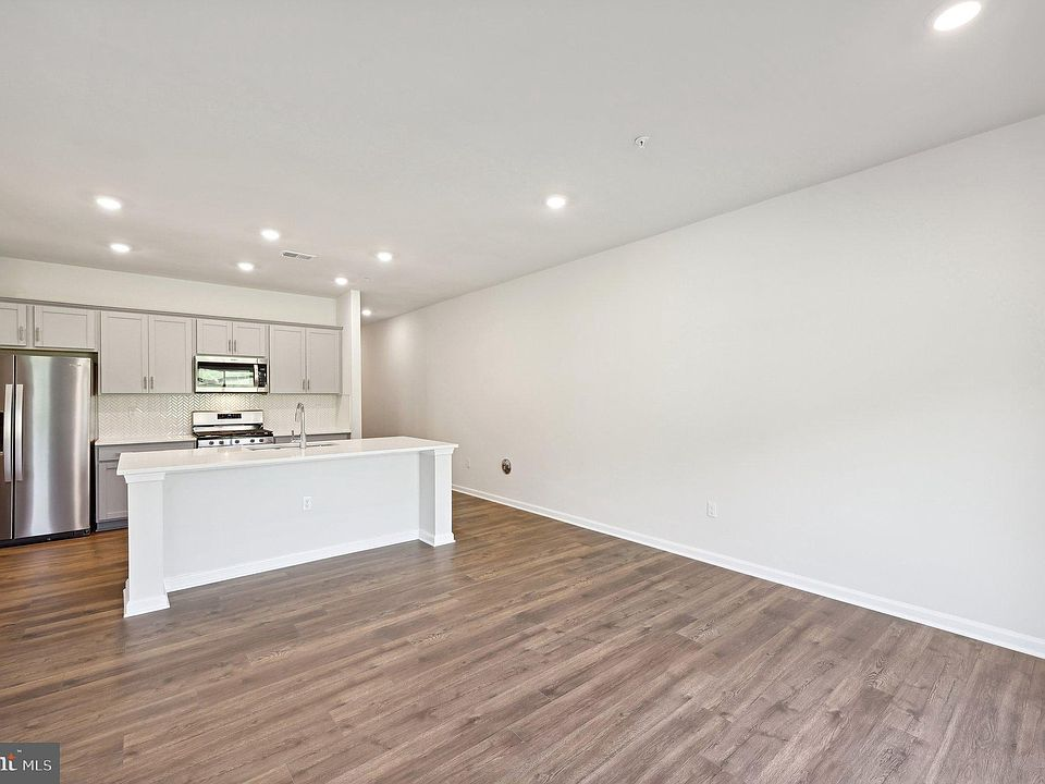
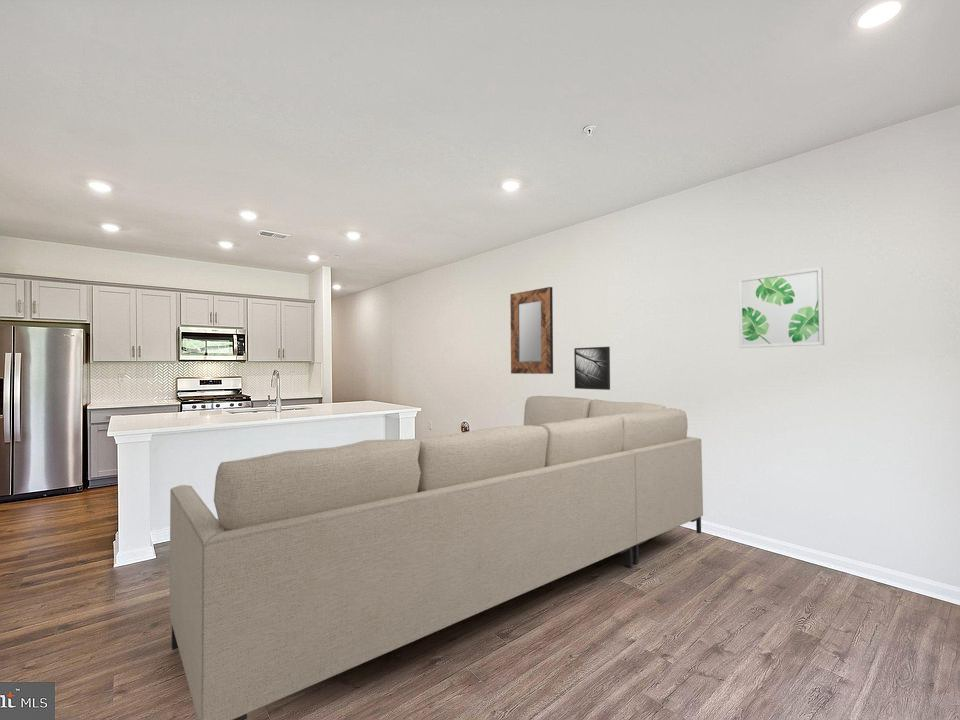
+ home mirror (530, 332)
+ sofa (450, 476)
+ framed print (591, 368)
+ wall art (778, 310)
